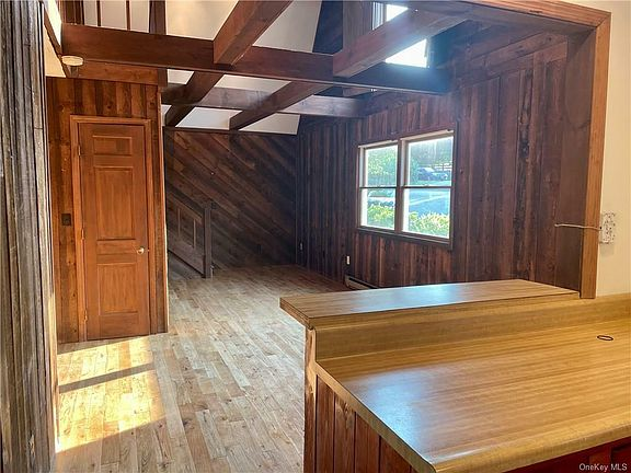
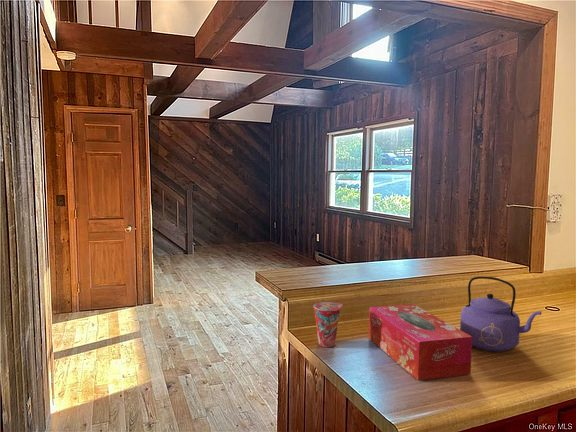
+ kettle (499, 313)
+ cup (327, 324)
+ tissue box (415, 337)
